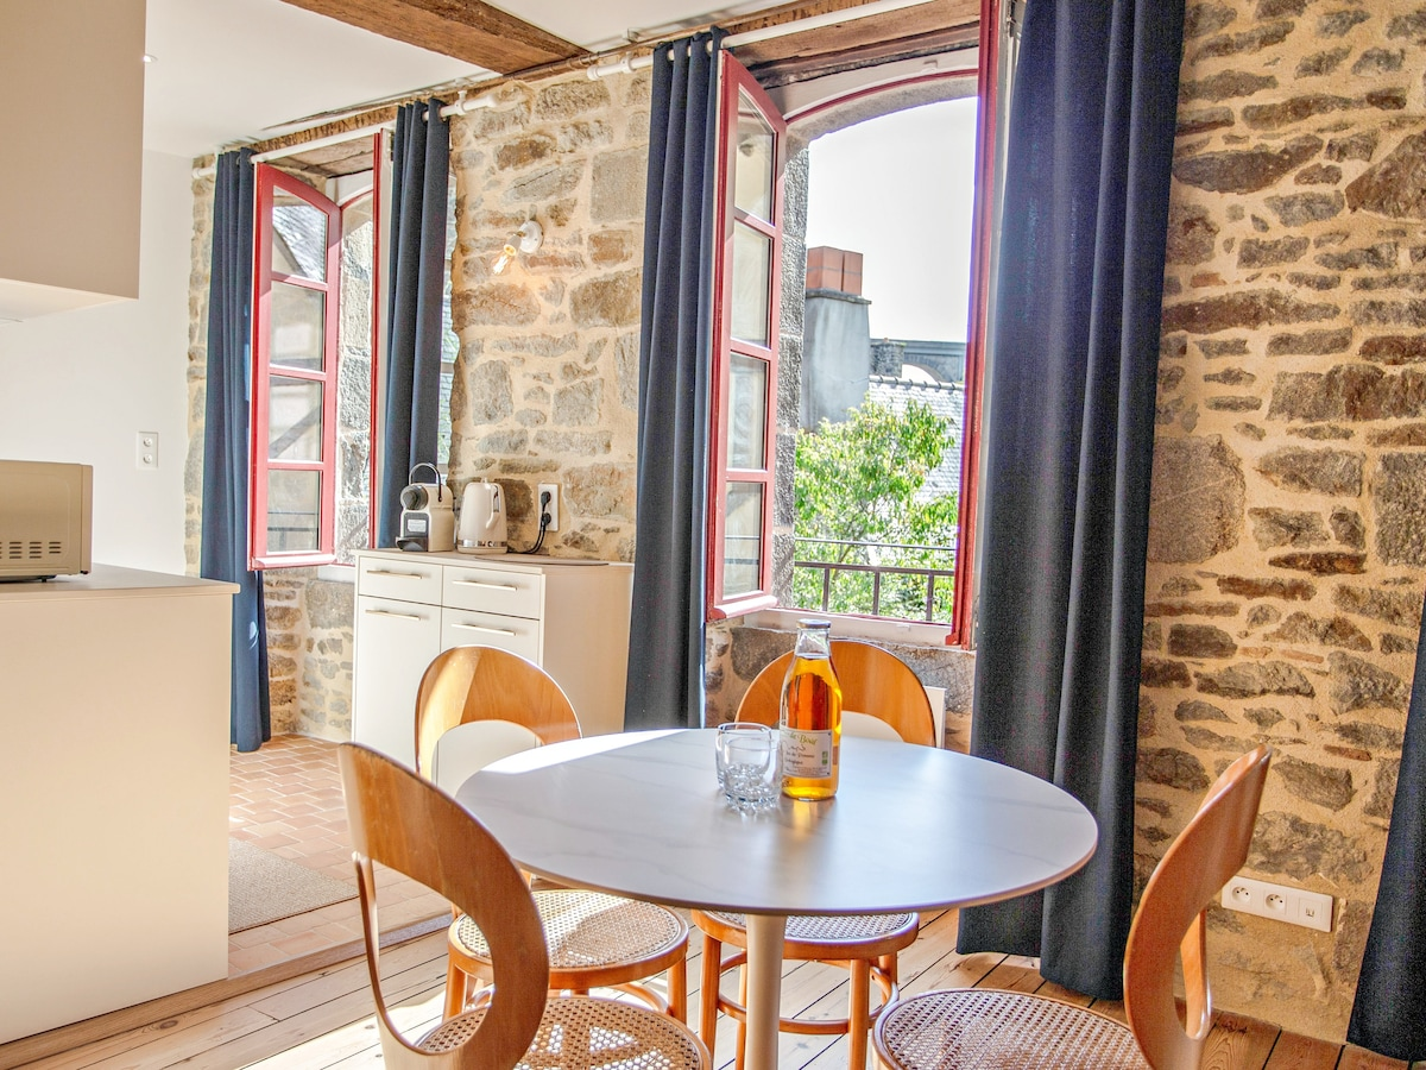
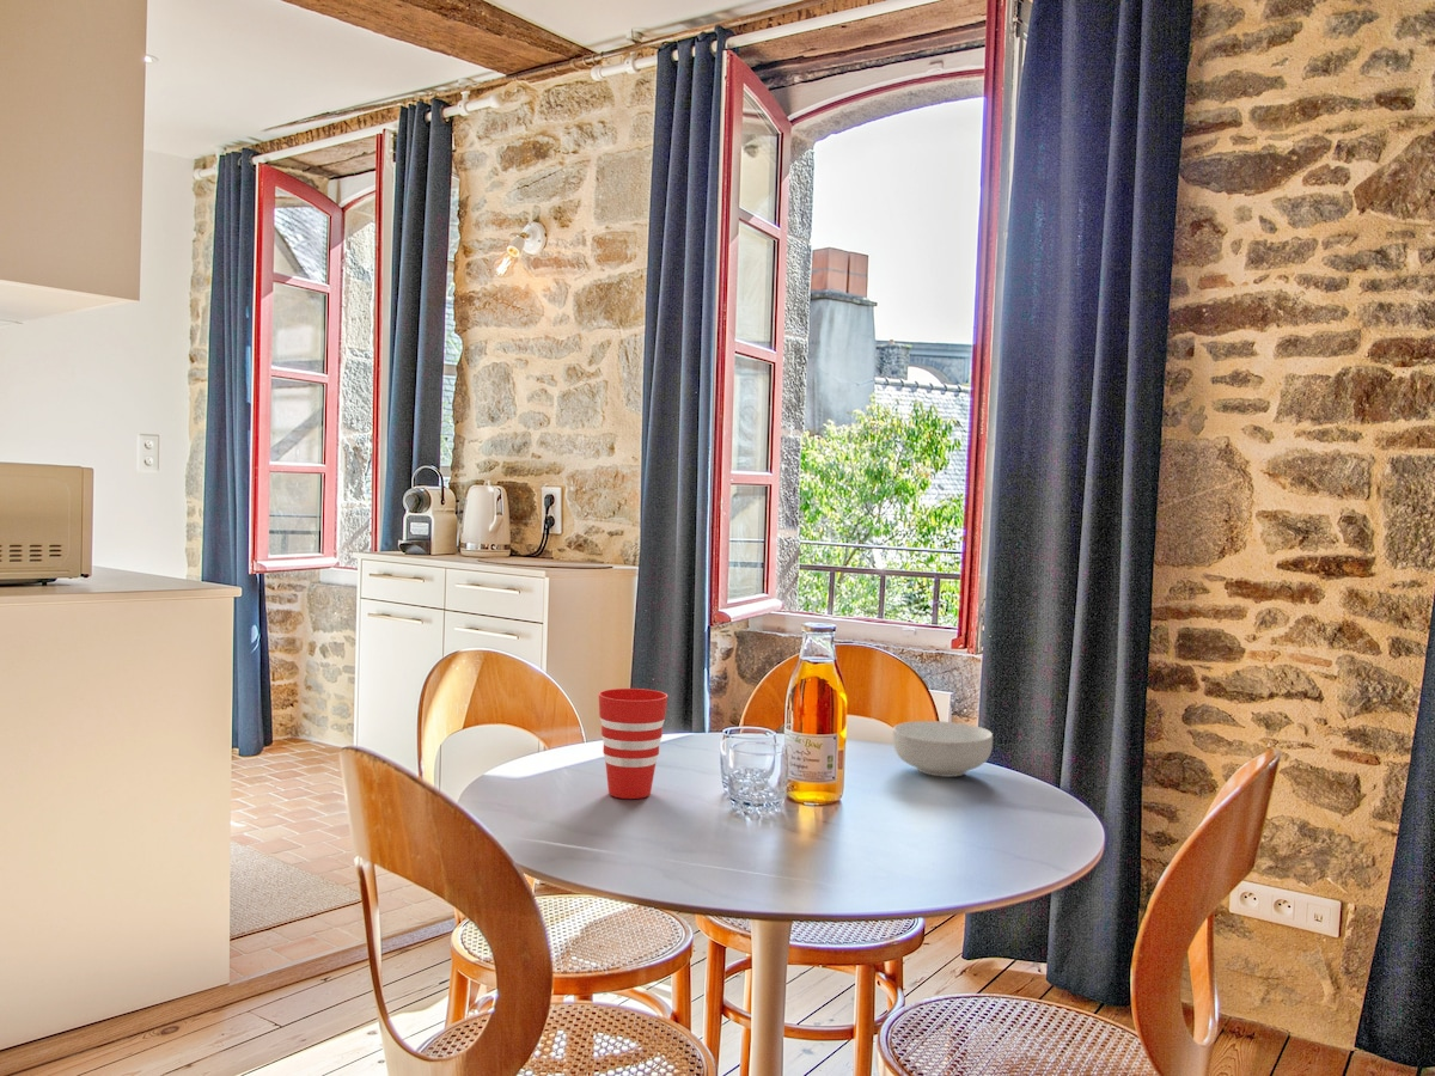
+ cup (631, 744)
+ cereal bowl (941, 750)
